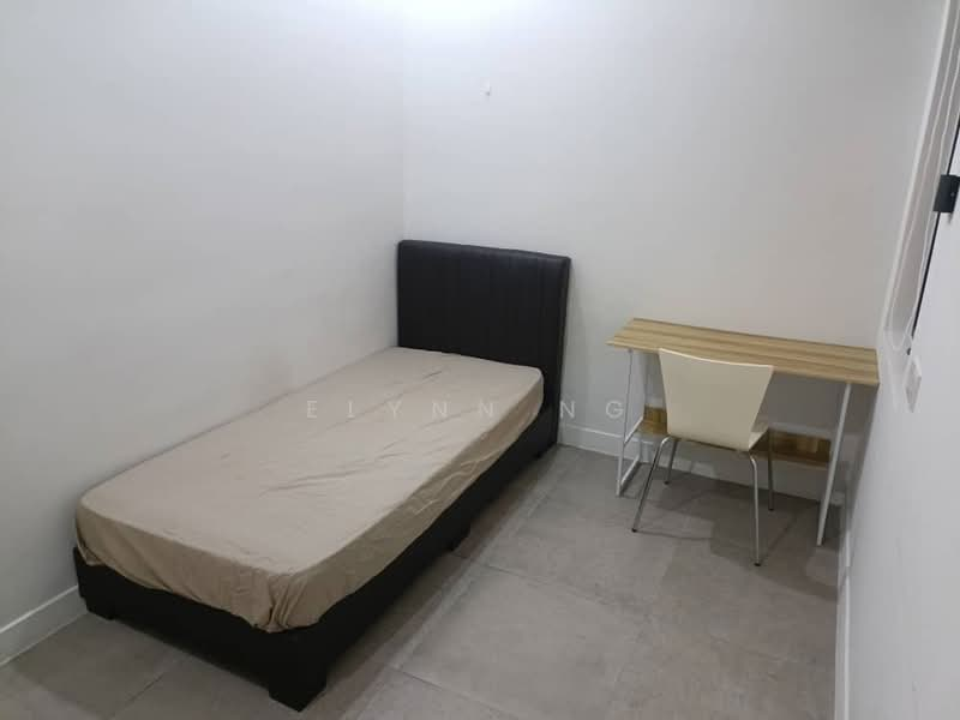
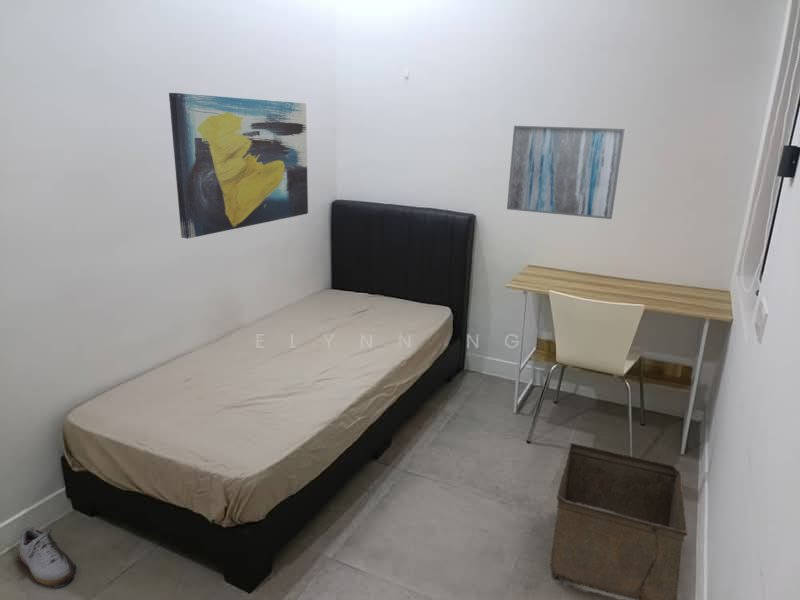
+ wall art (250, 163)
+ sneaker (43, 553)
+ wall art (562, 171)
+ storage bin (617, 519)
